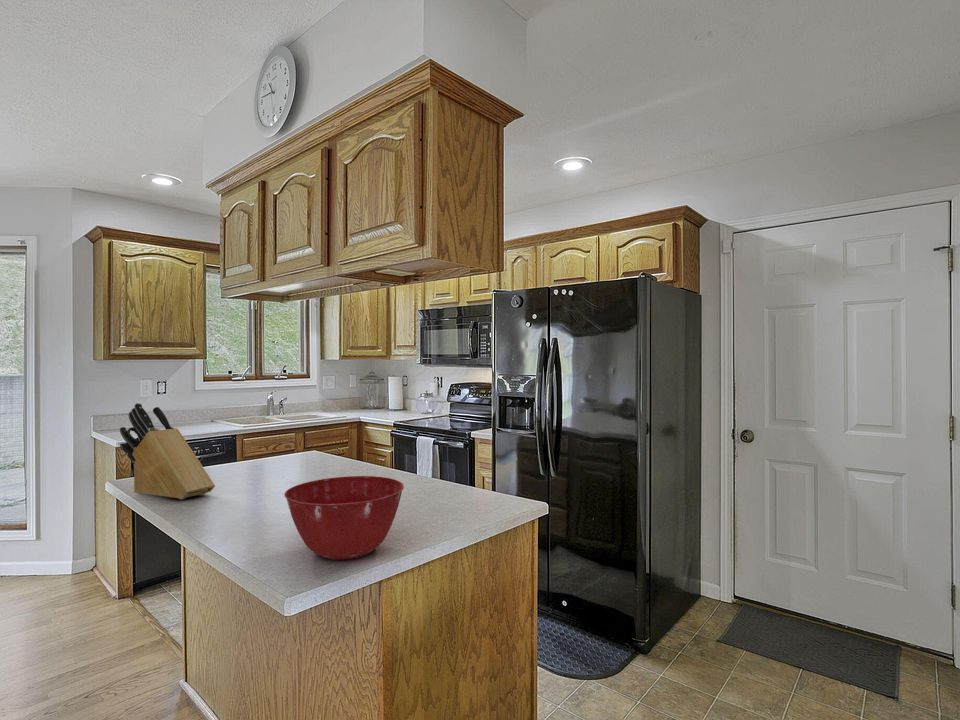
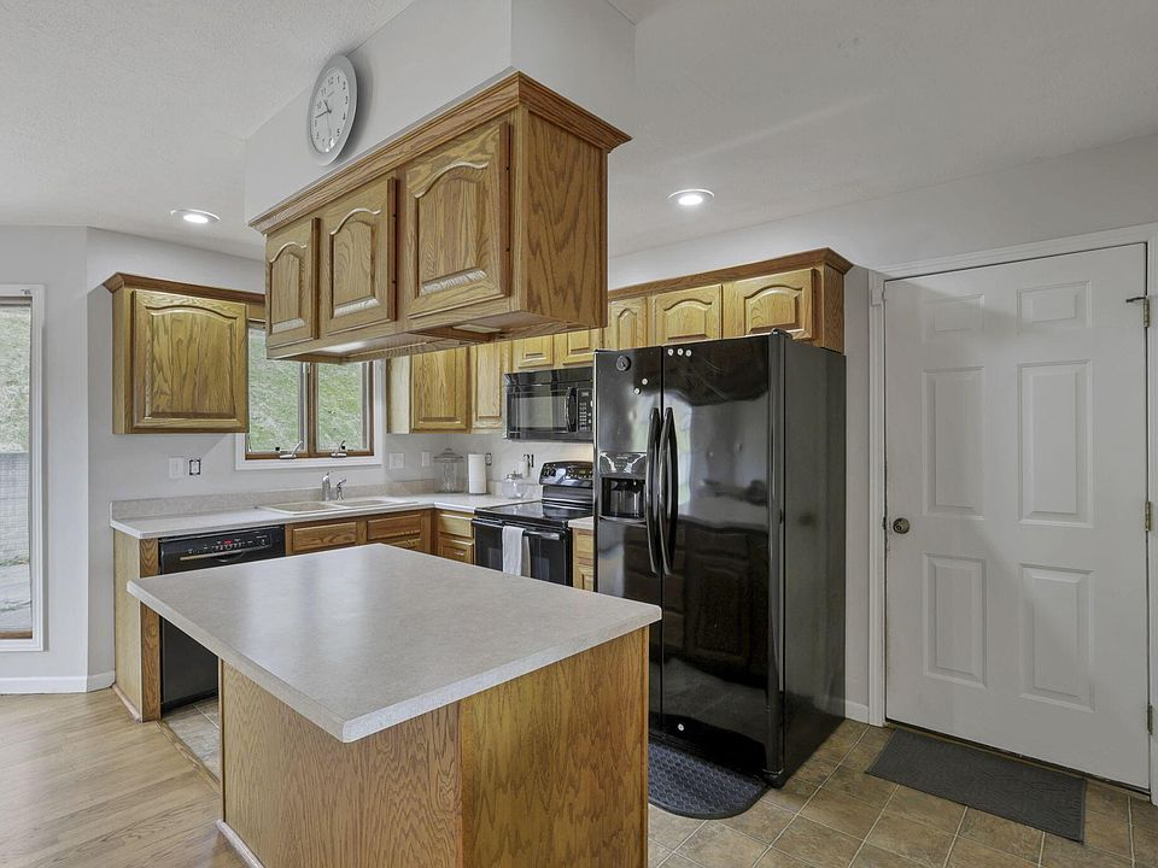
- mixing bowl (345, 518)
- knife block (165, 448)
